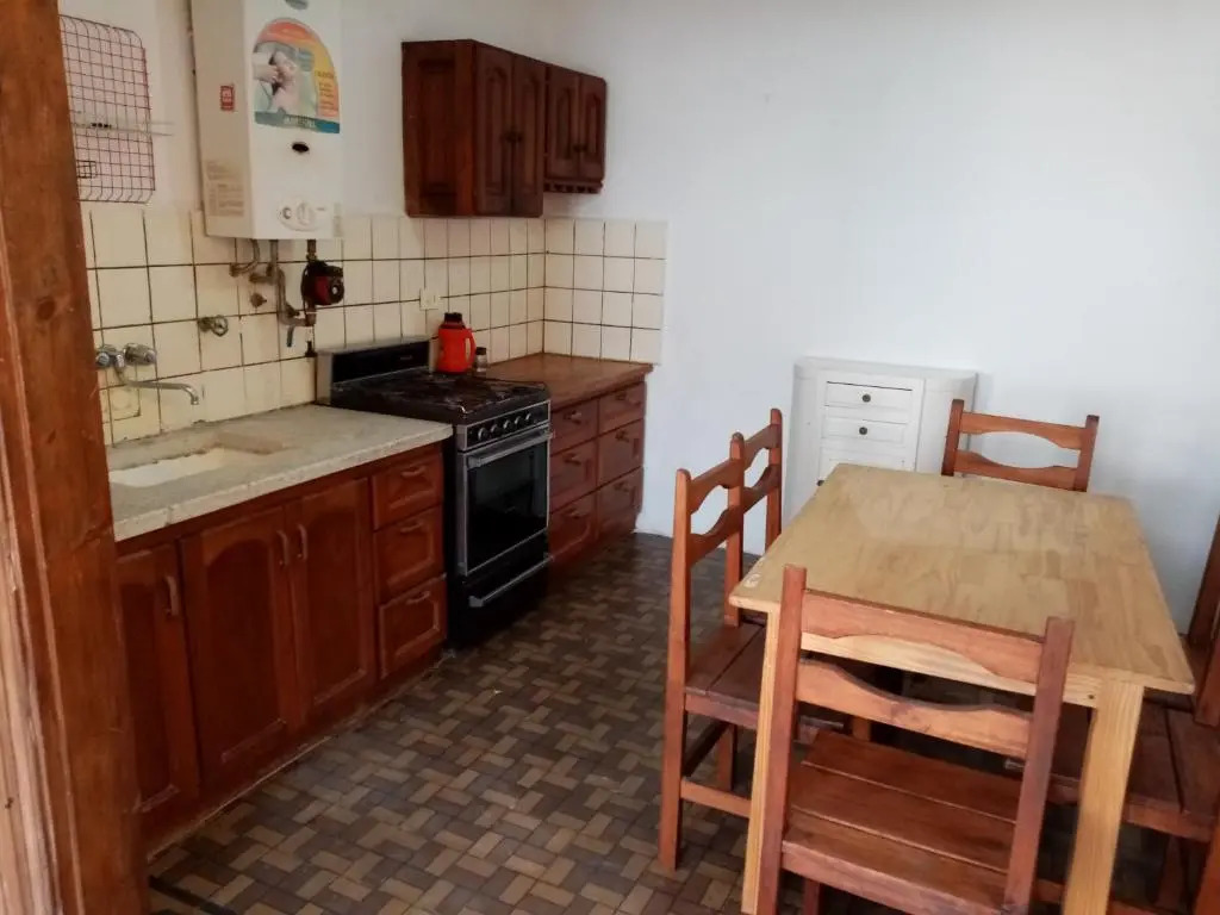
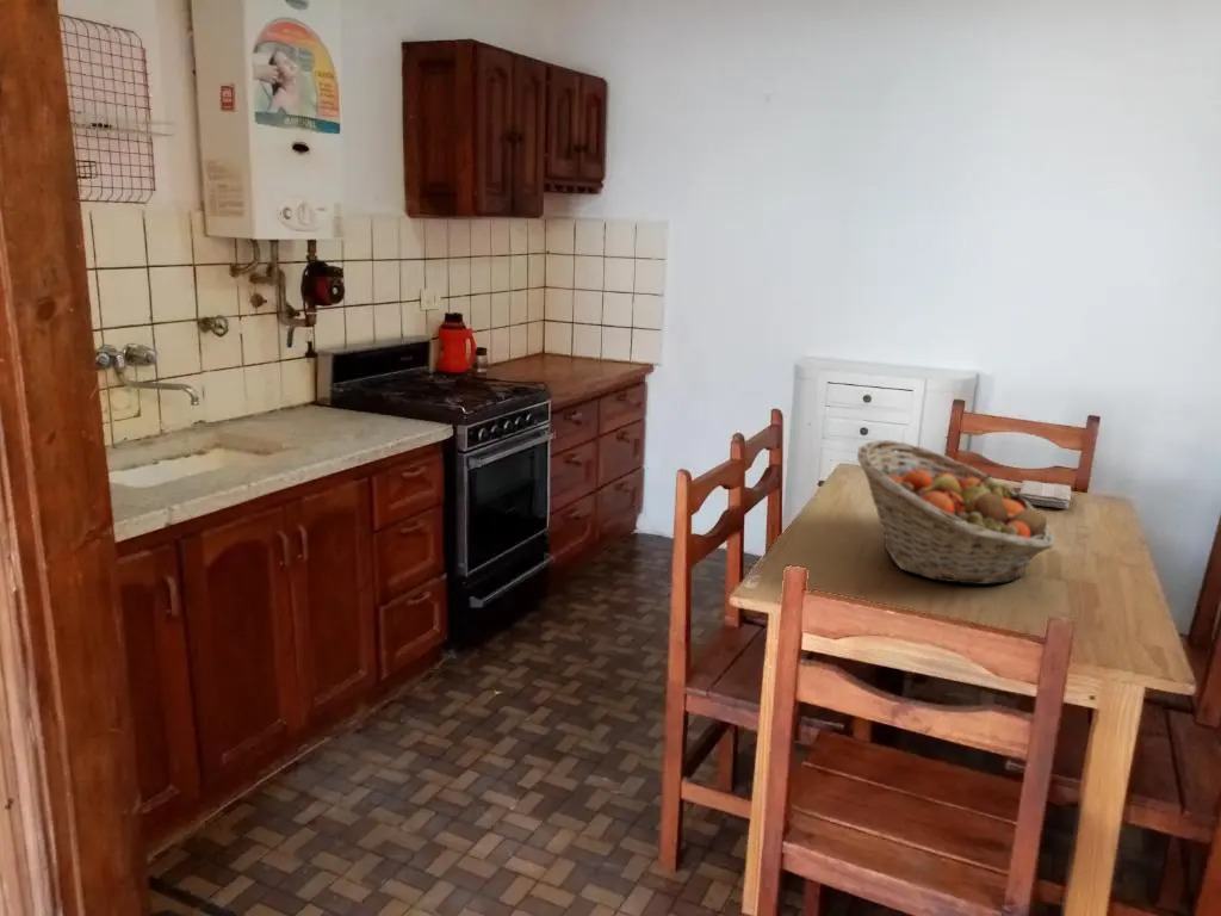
+ fruit basket (950, 507)
+ washcloth (1045, 493)
